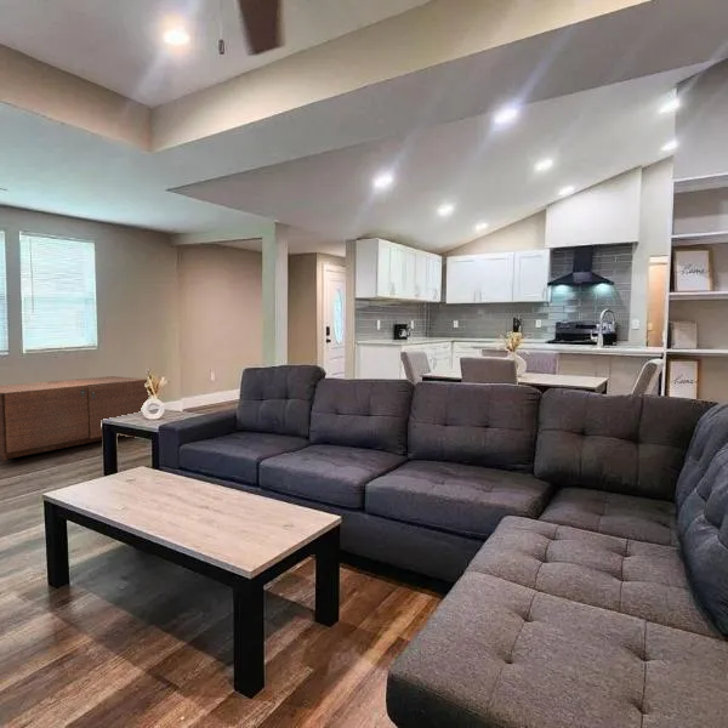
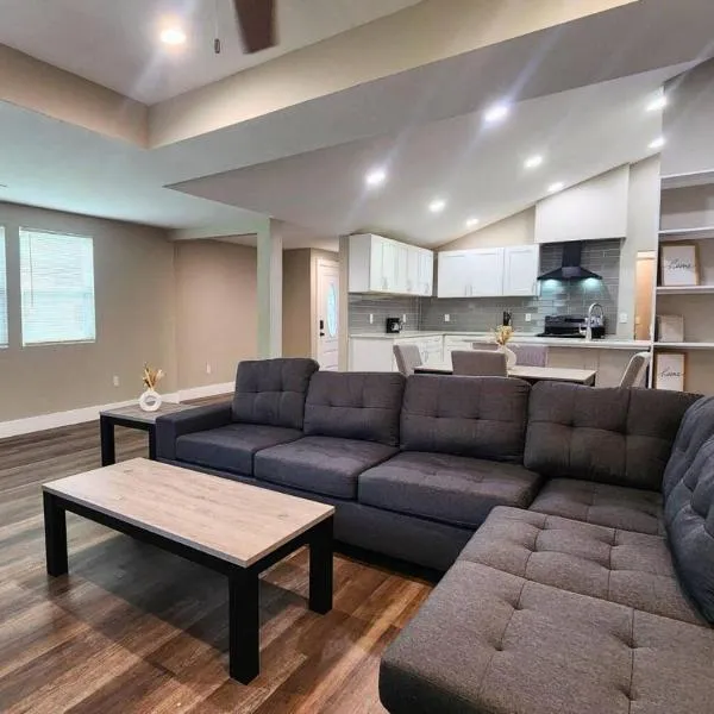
- storage trunk (68, 411)
